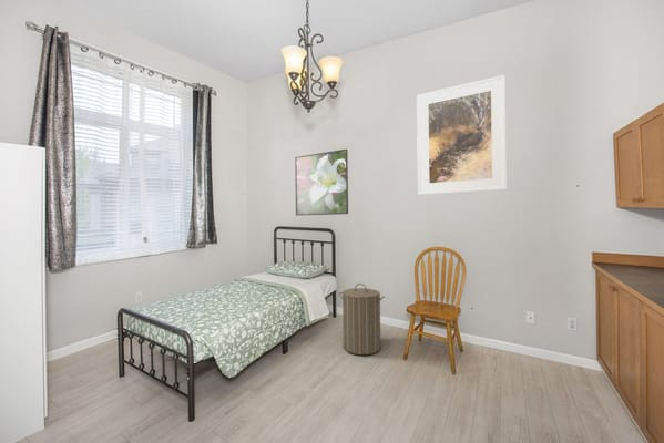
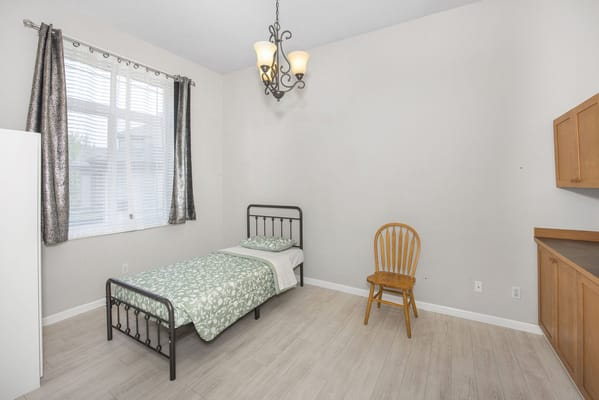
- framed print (319, 184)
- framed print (458, 138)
- laundry hamper (361, 315)
